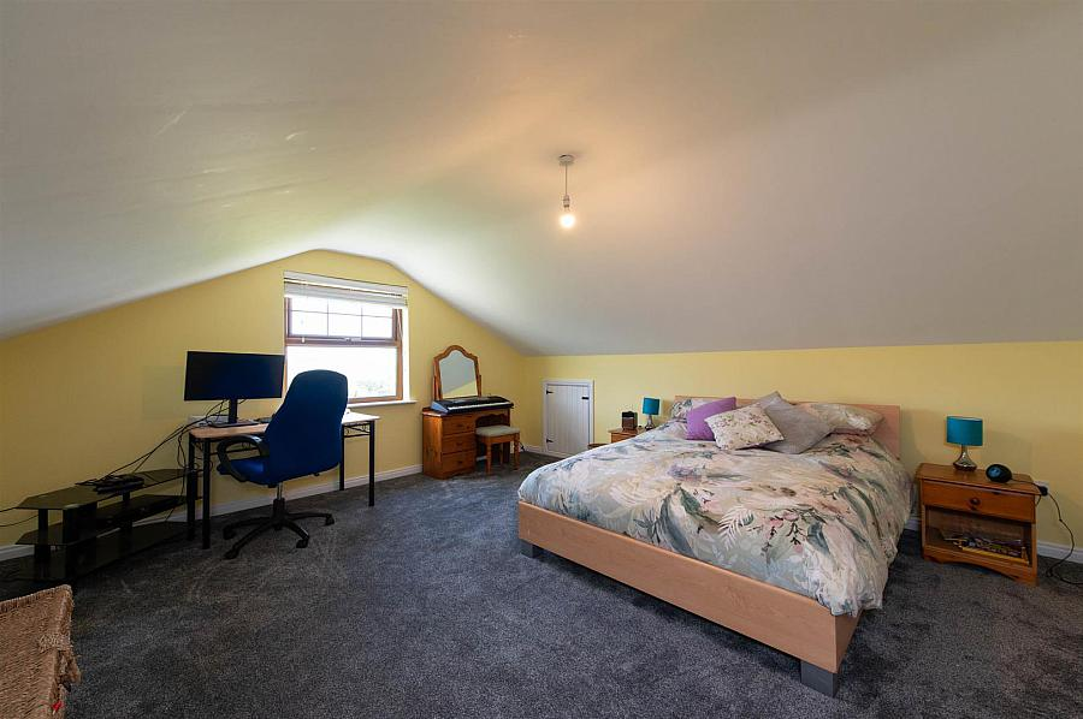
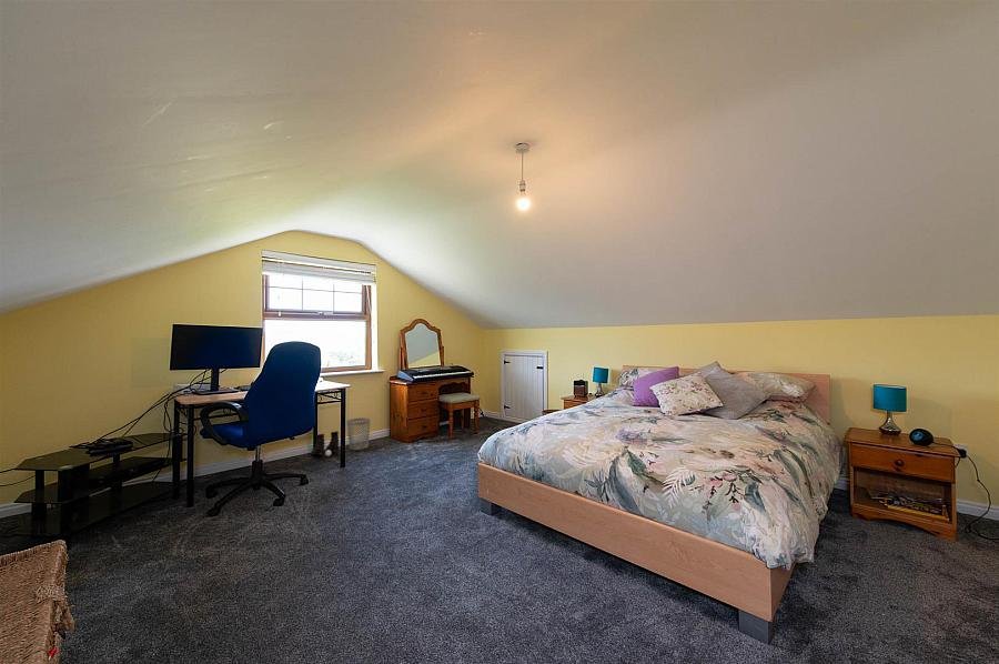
+ wastebasket (359, 433)
+ boots (323, 442)
